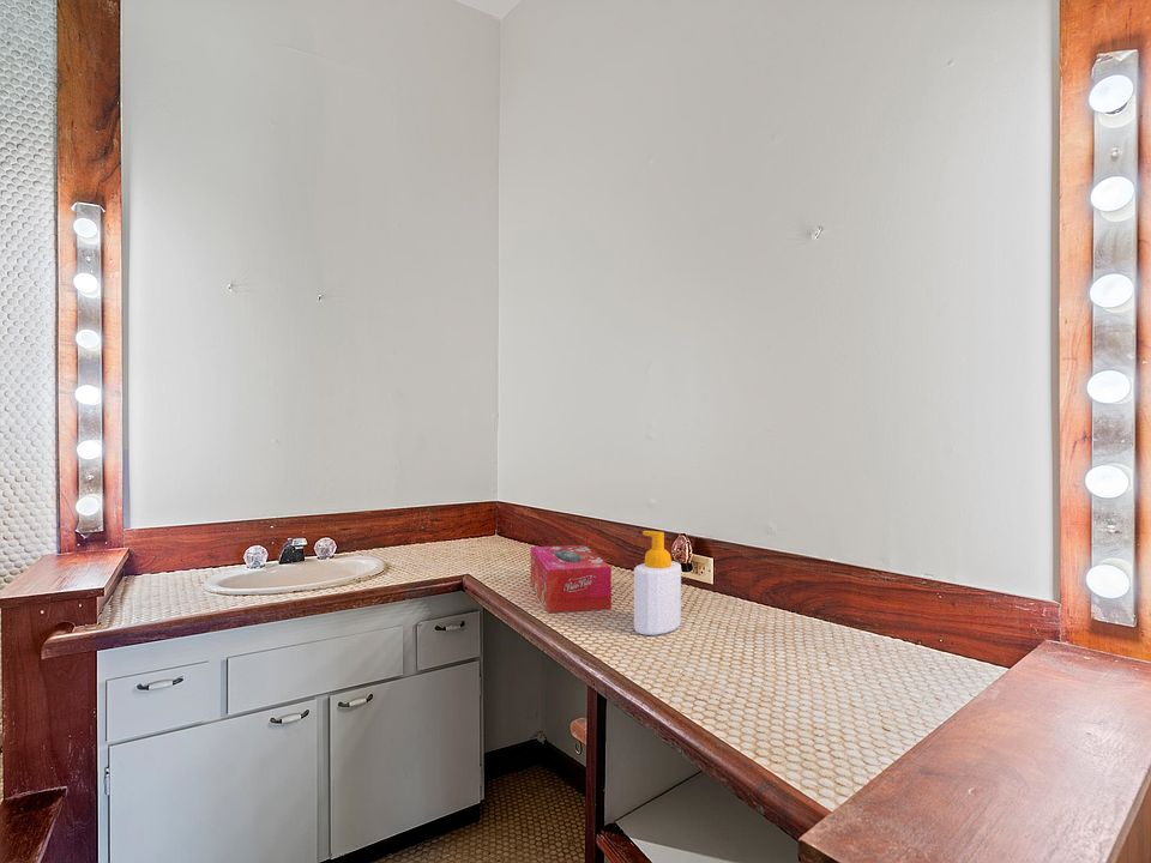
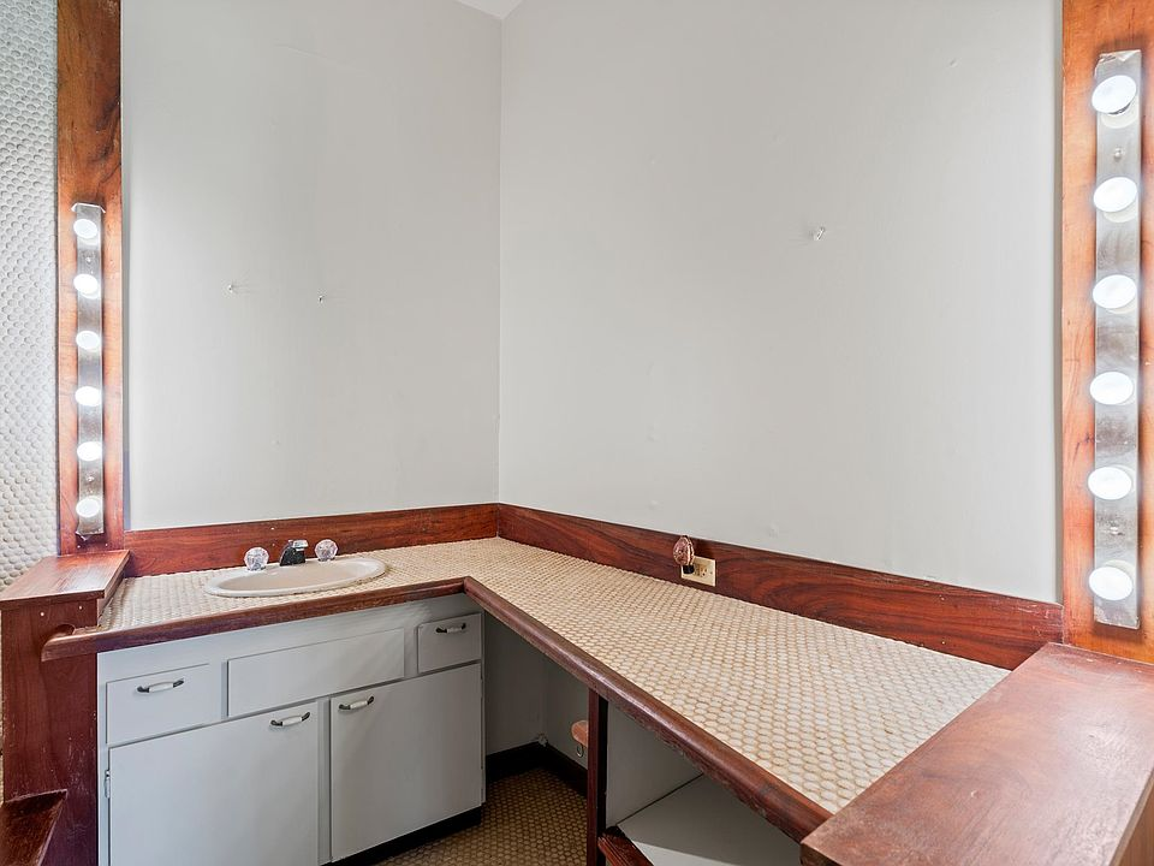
- soap bottle (657, 579)
- tissue box (567, 575)
